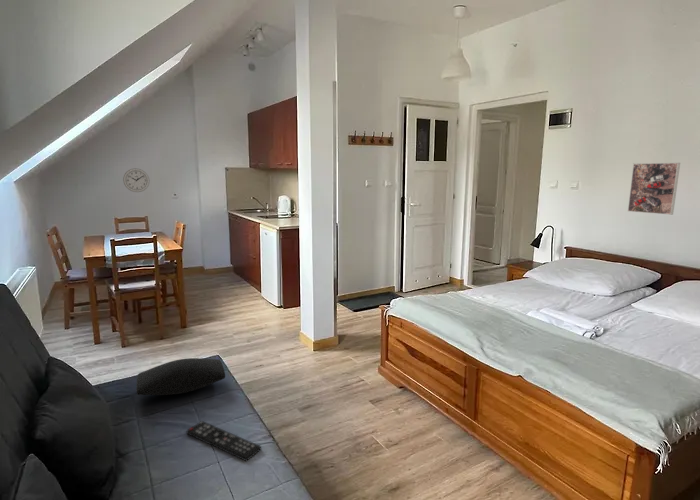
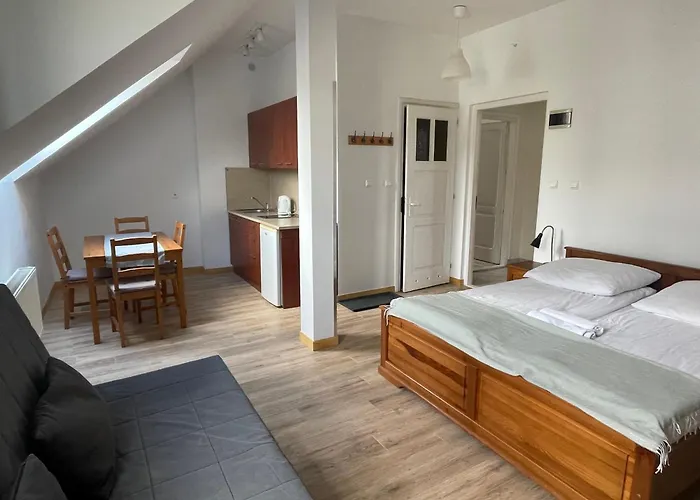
- remote control (222, 439)
- wall clock (136, 180)
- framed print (652, 188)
- cushion (181, 375)
